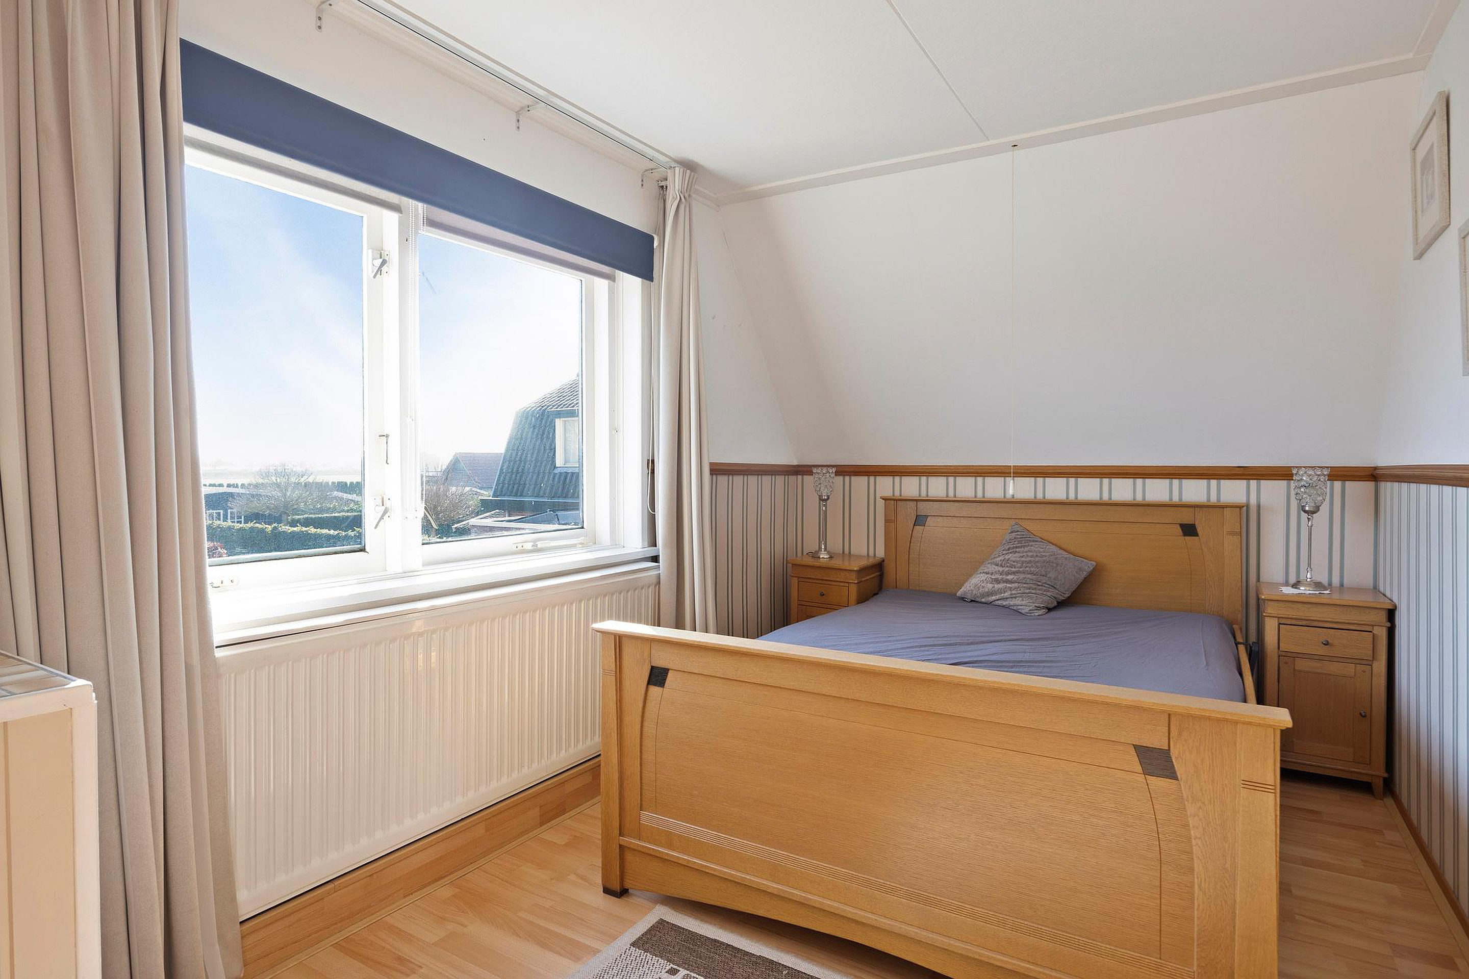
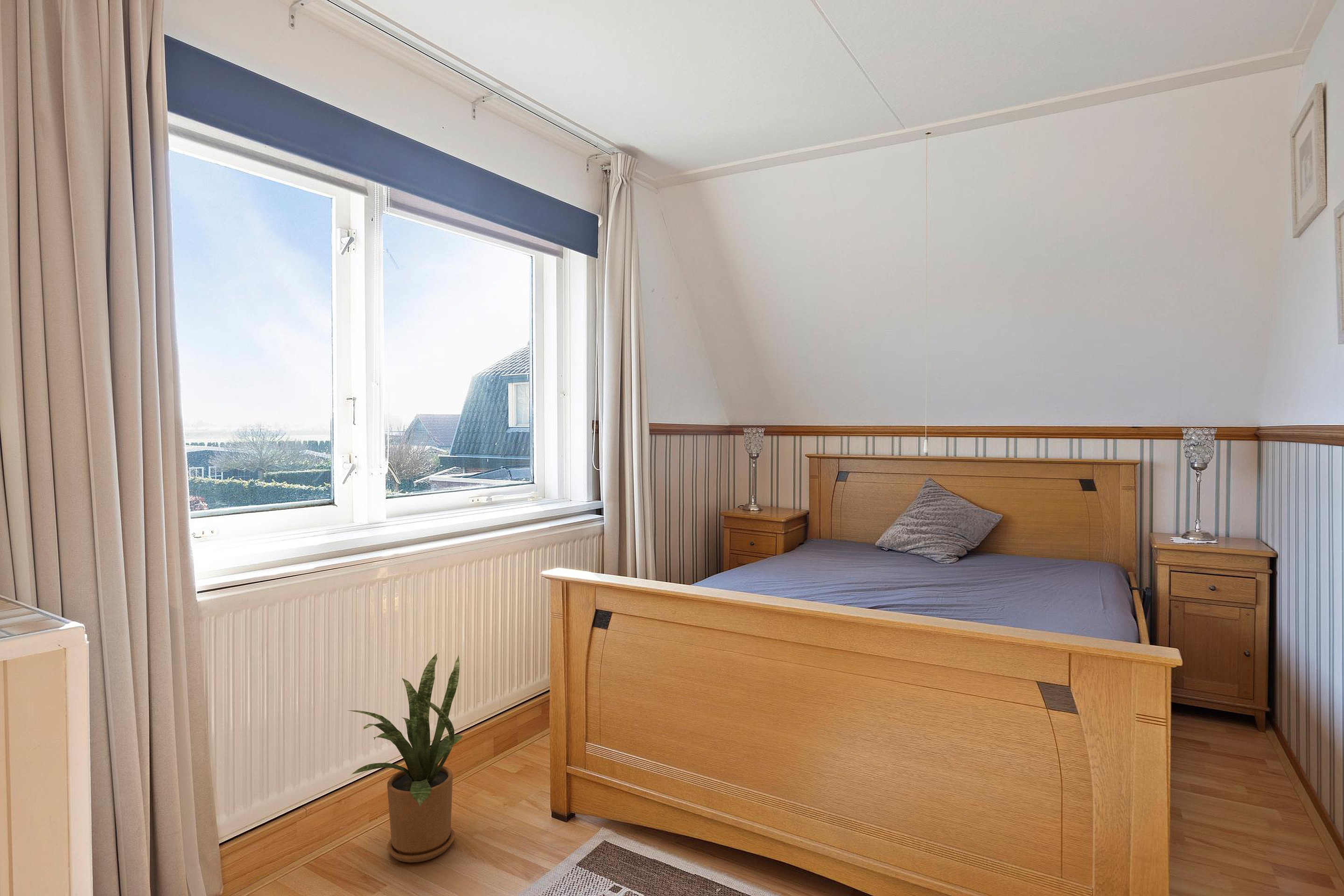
+ house plant (410, 758)
